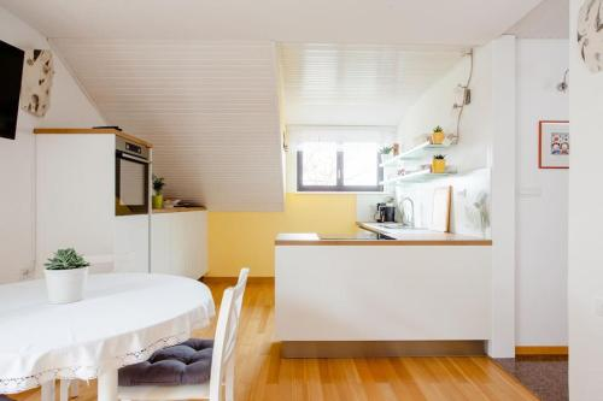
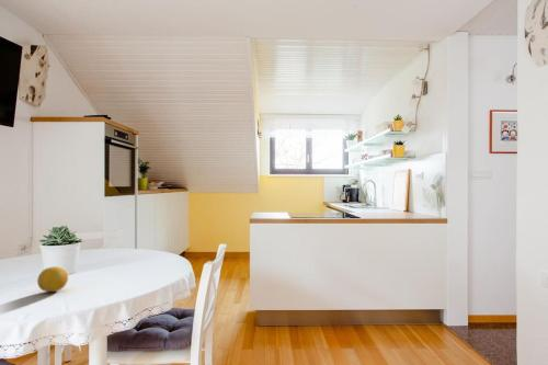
+ fruit (53, 278)
